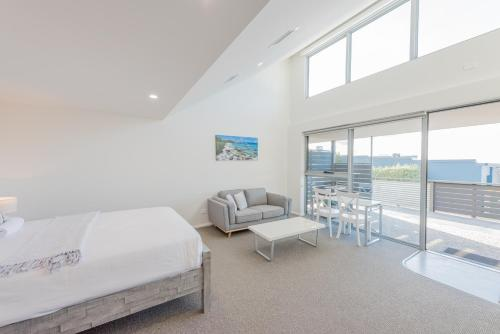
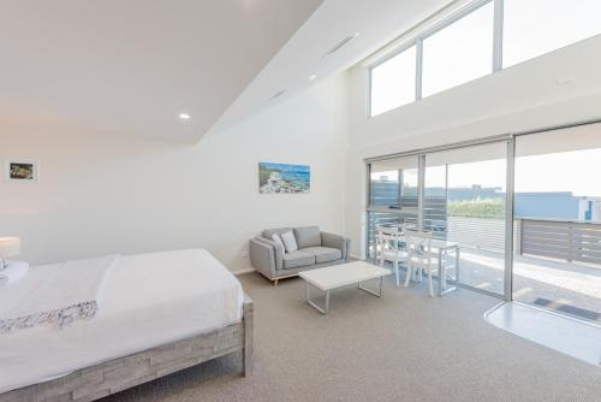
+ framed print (22, 171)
